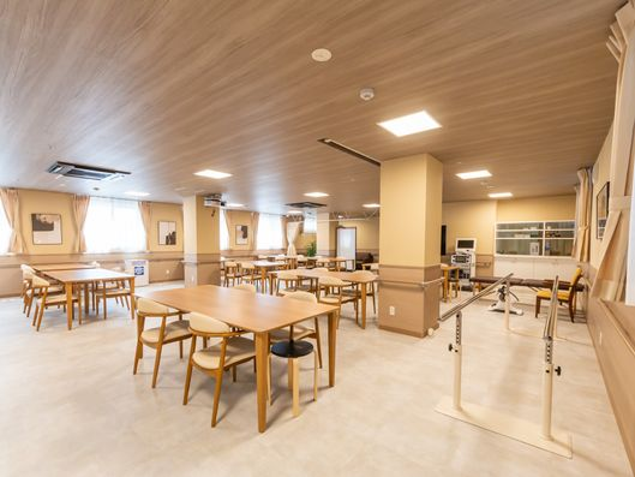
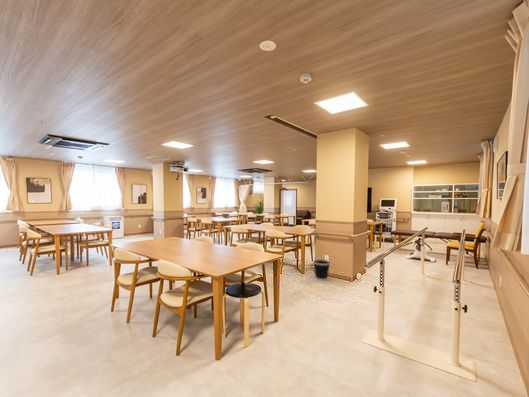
+ wastebasket (321, 269)
